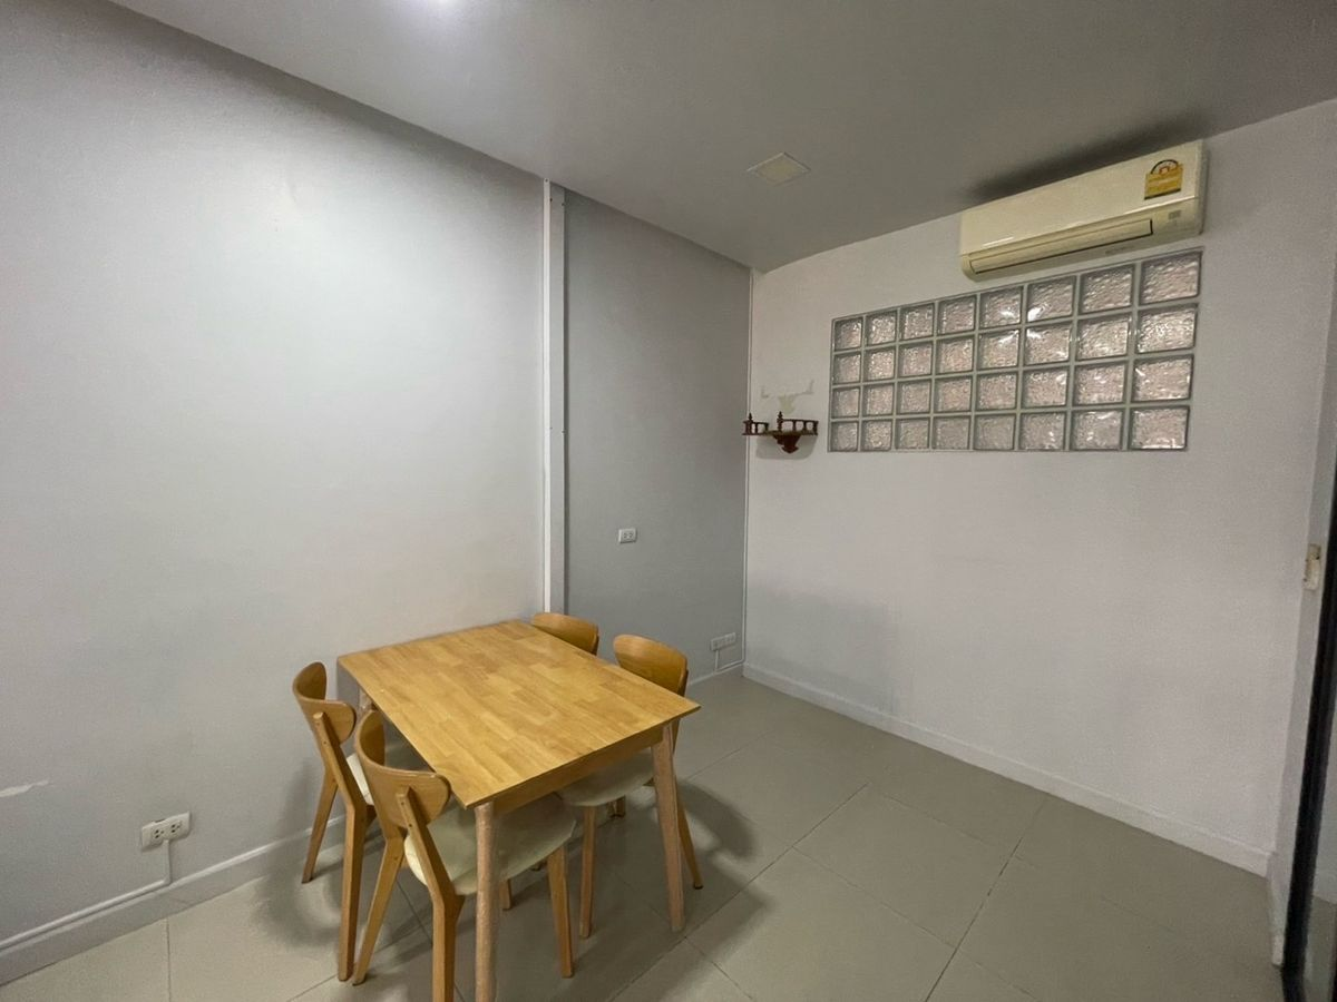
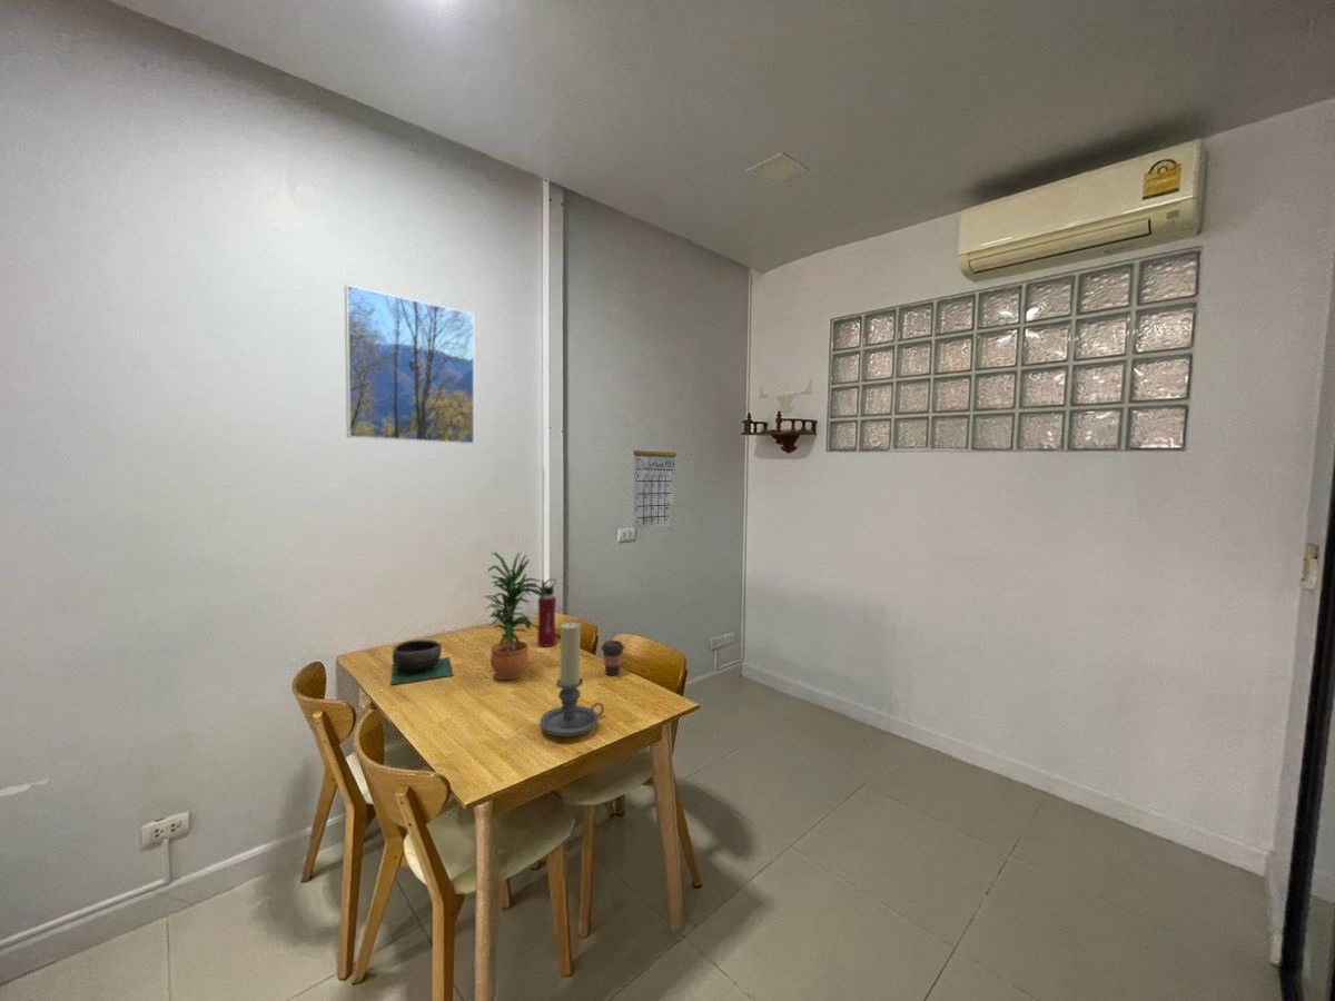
+ potted plant (515, 614)
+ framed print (414, 371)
+ calendar (654, 480)
+ bowl (422, 656)
+ water bottle (546, 611)
+ coffee cup (612, 657)
+ candle holder (574, 674)
